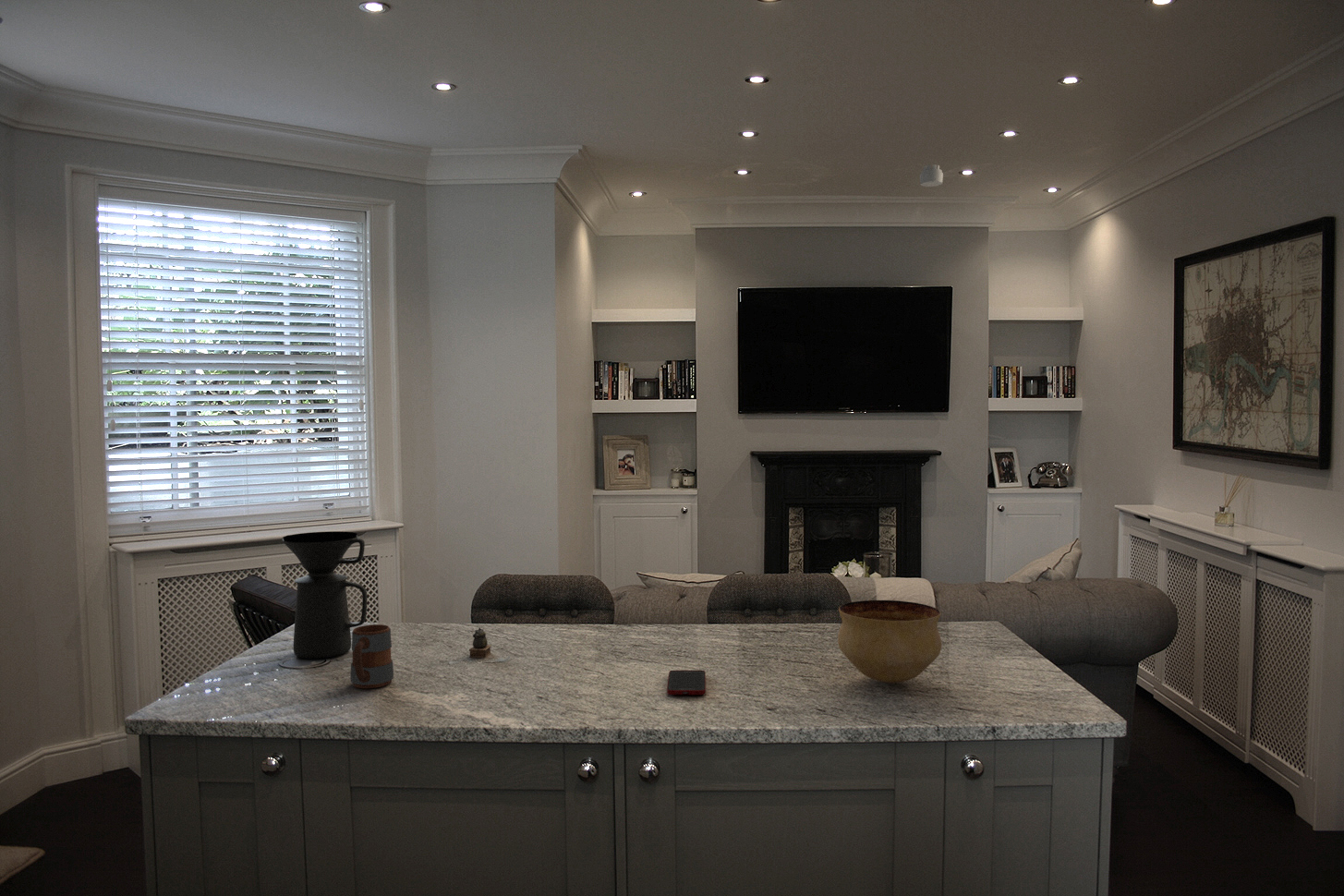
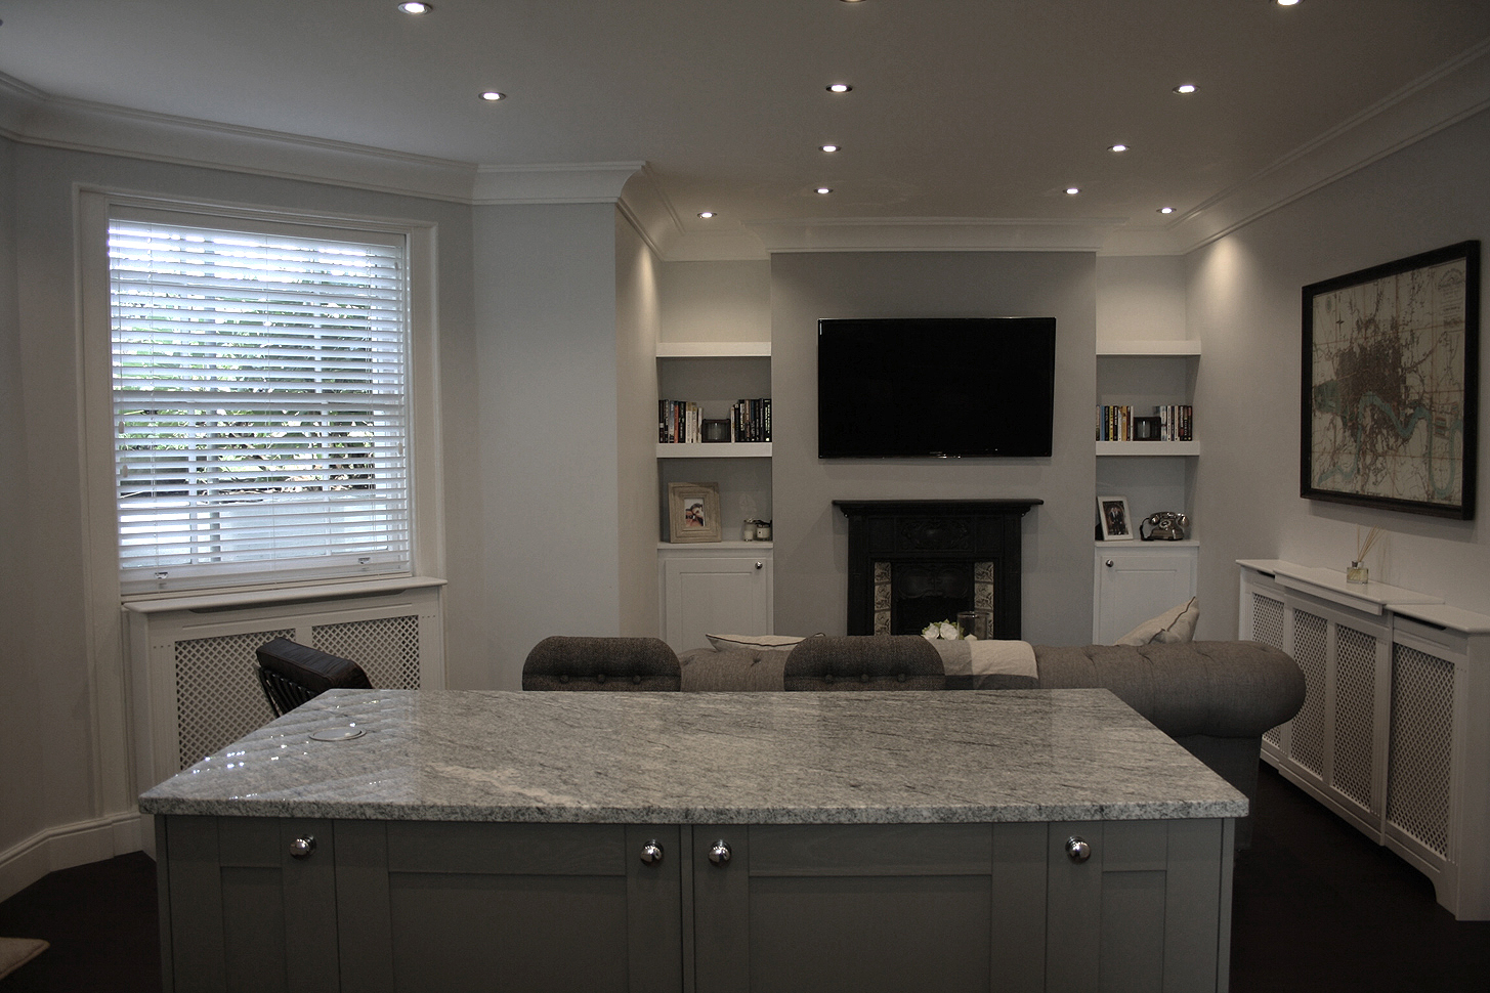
- mug (368, 658)
- teapot (479, 641)
- smoke detector (931, 175)
- cell phone (686, 682)
- bowl (889, 646)
- coffee maker (321, 594)
